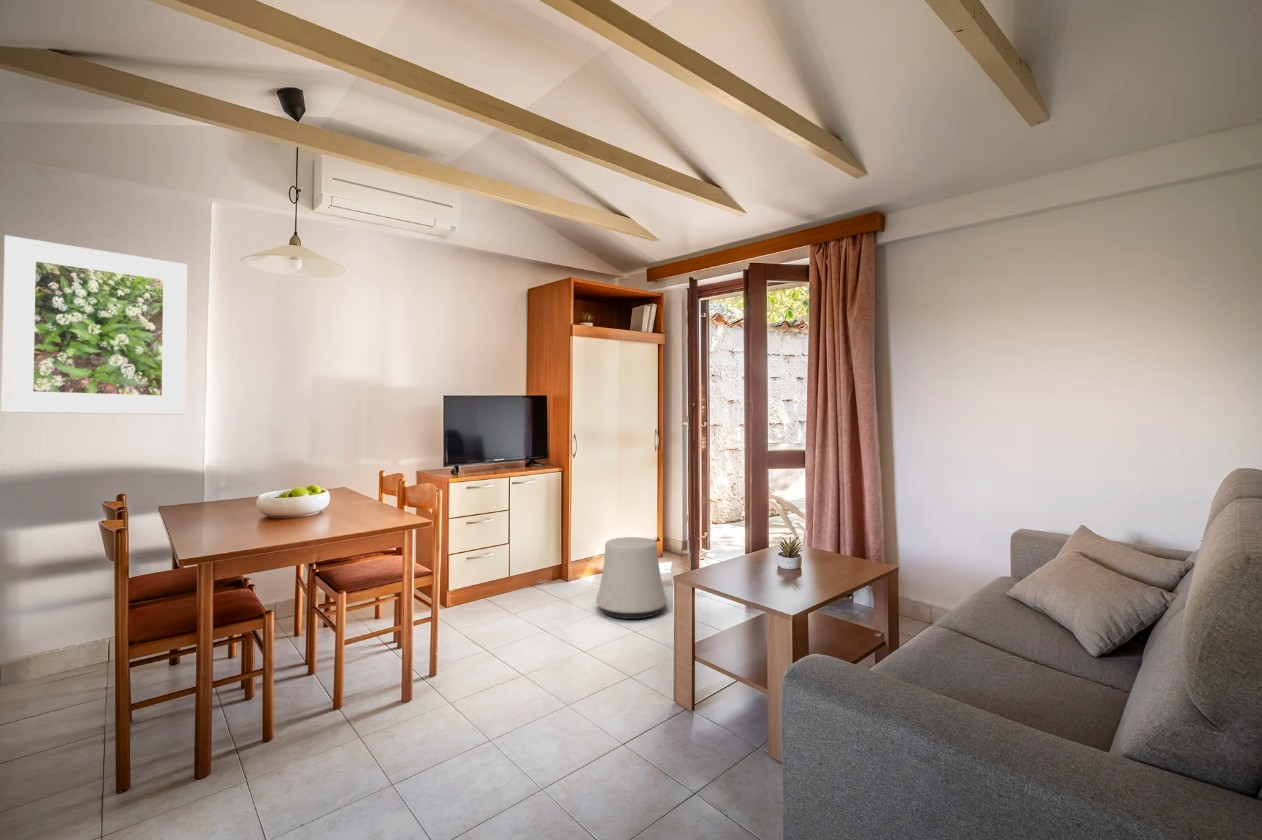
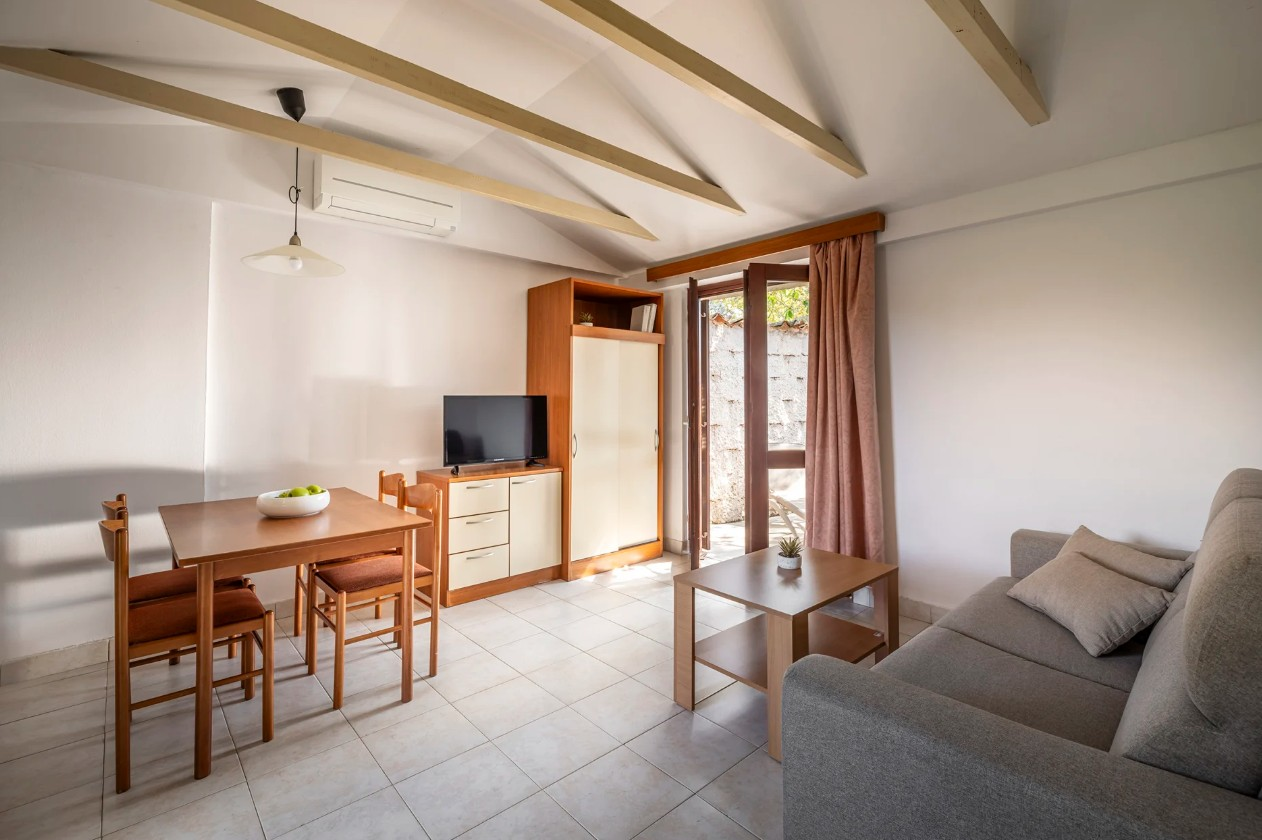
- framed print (102, 332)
- stool (631, 575)
